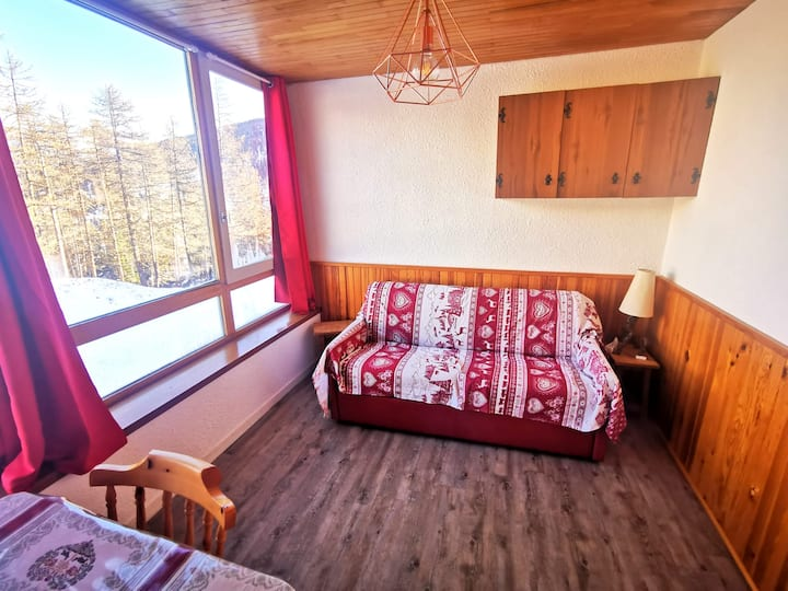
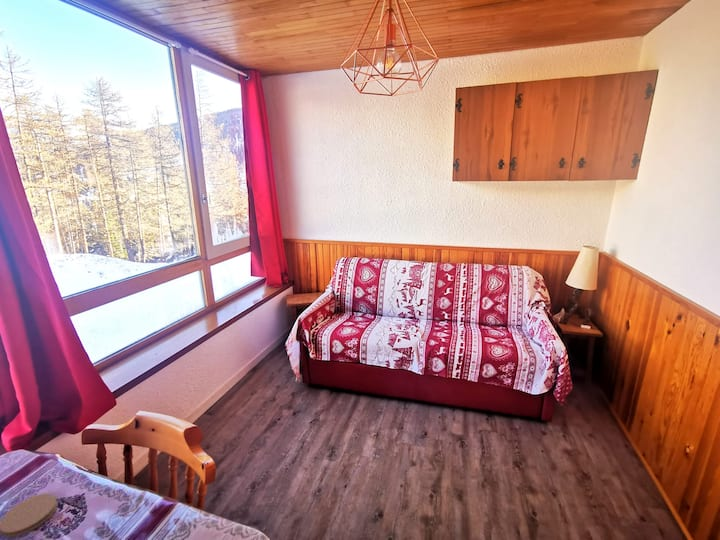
+ coaster (29, 513)
